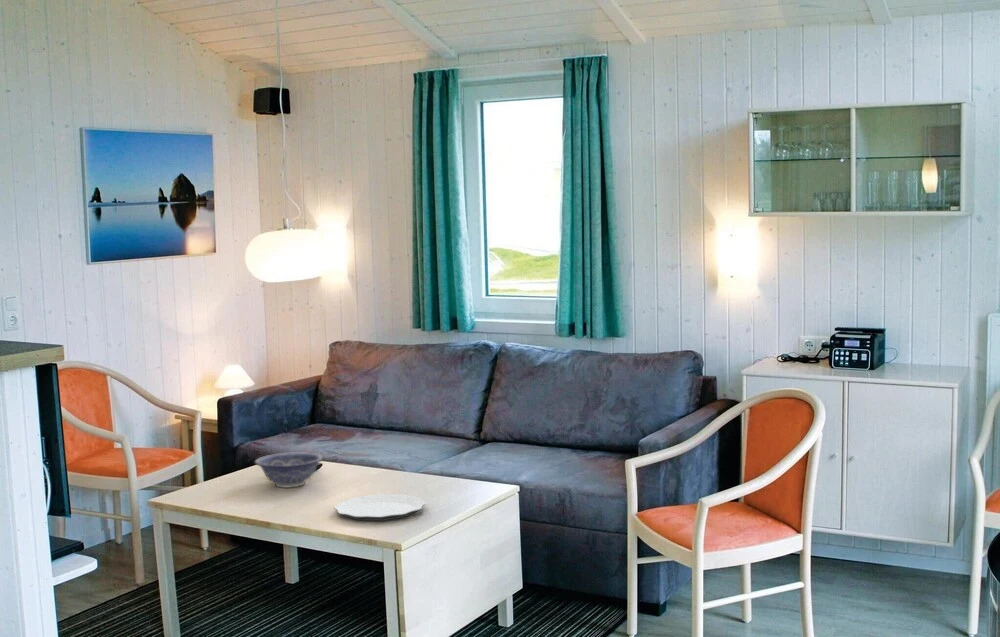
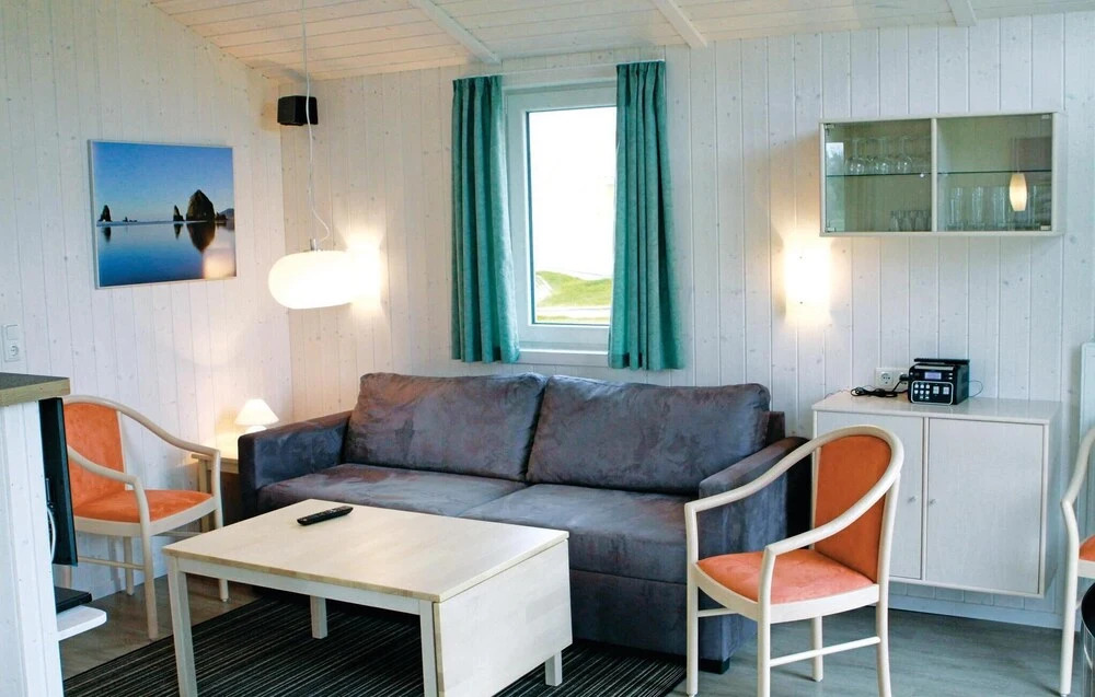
- decorative bowl (289, 471)
- plate (380, 508)
